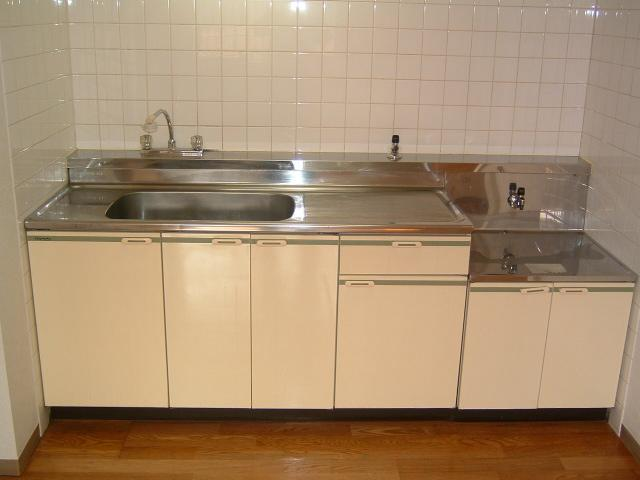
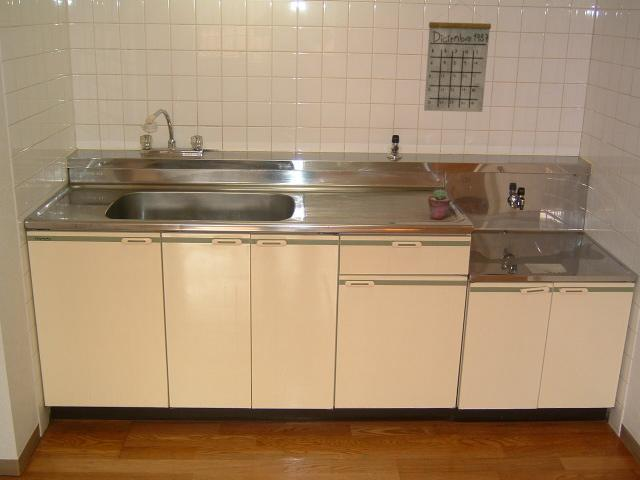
+ potted succulent (438, 203)
+ calendar (457, 57)
